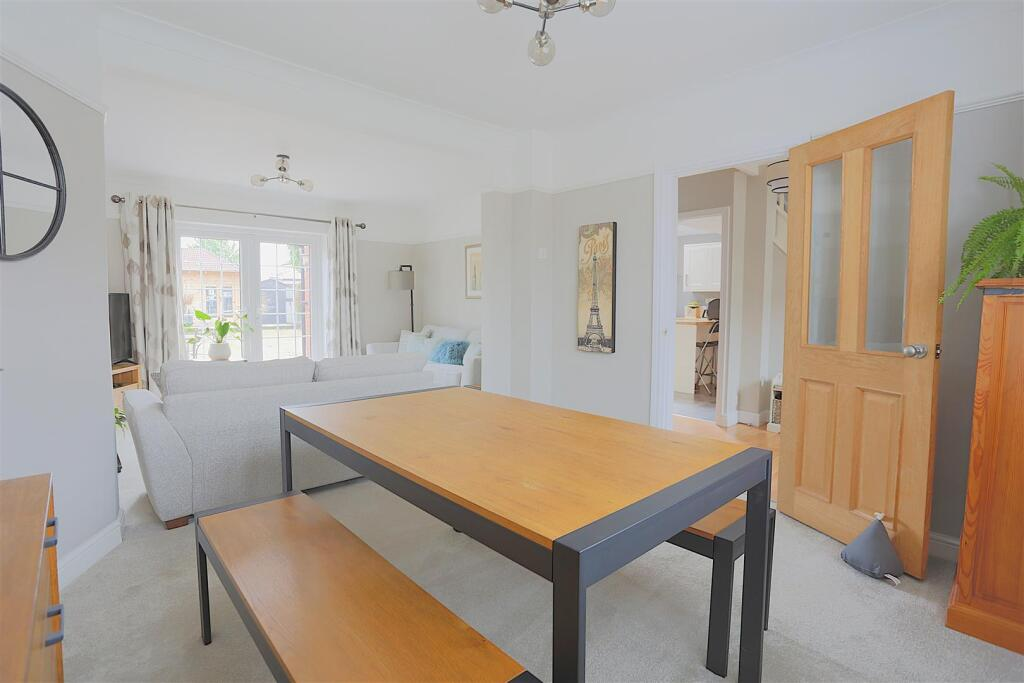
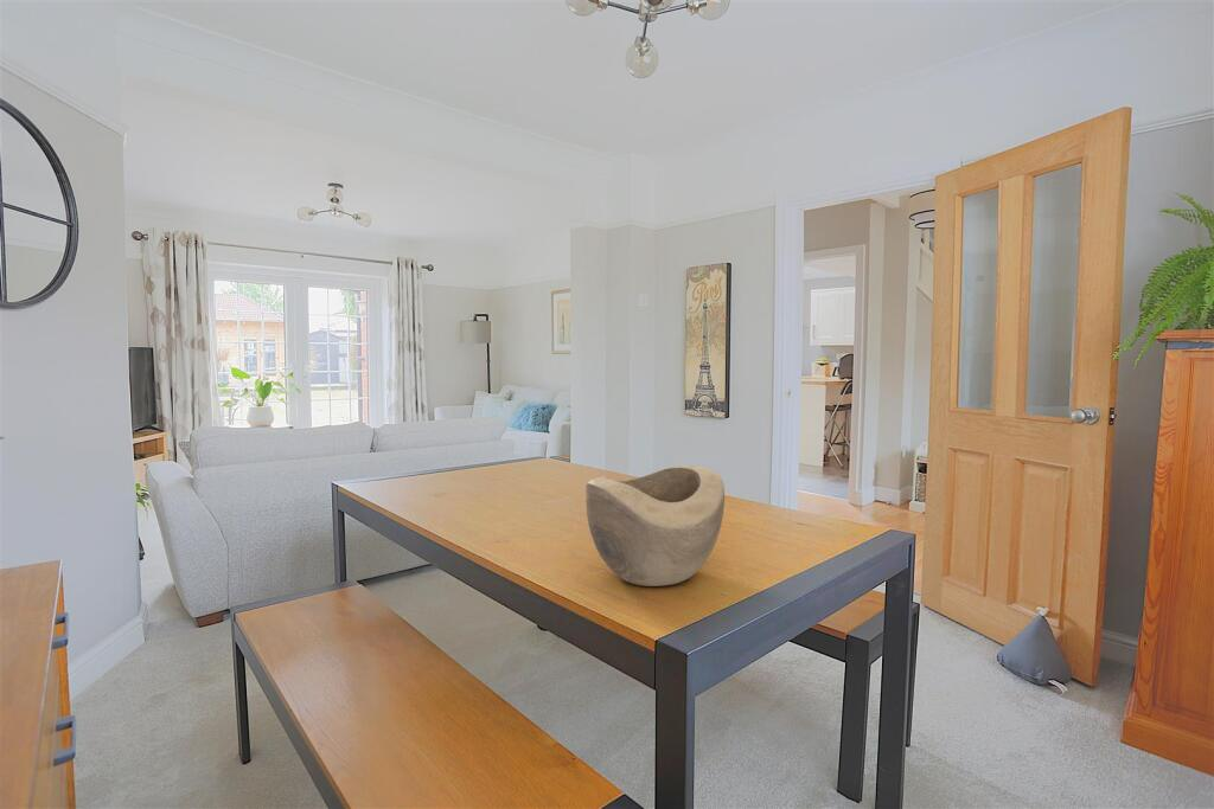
+ decorative bowl (654, 524)
